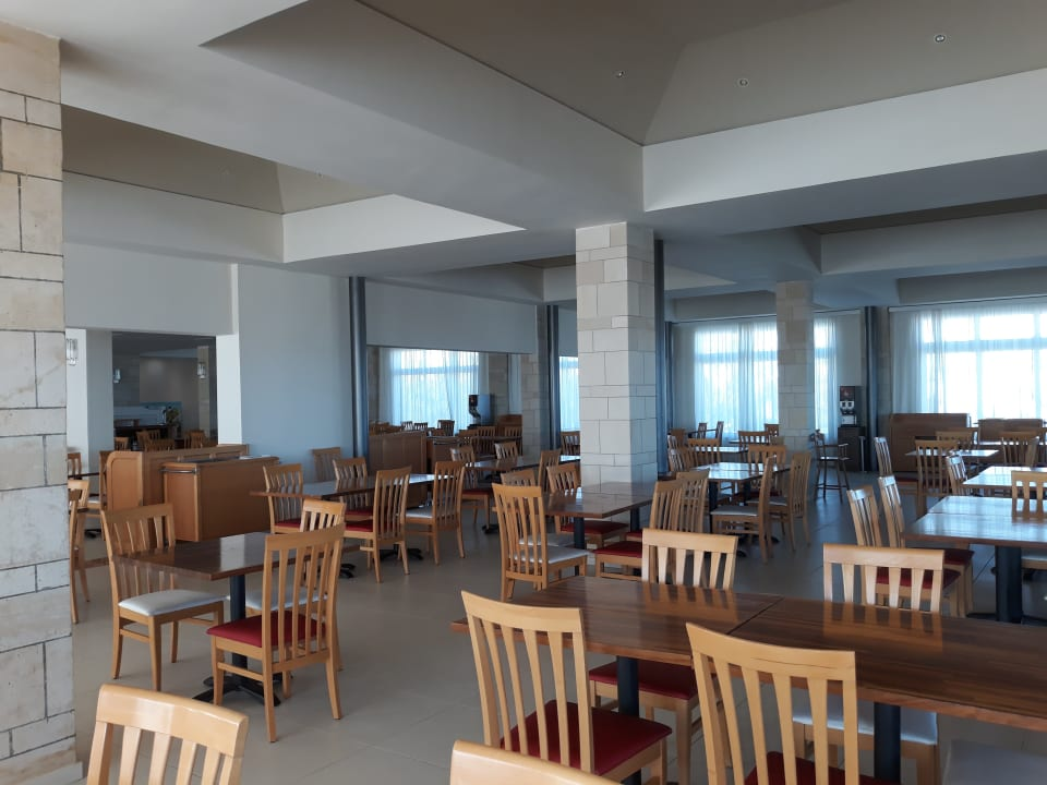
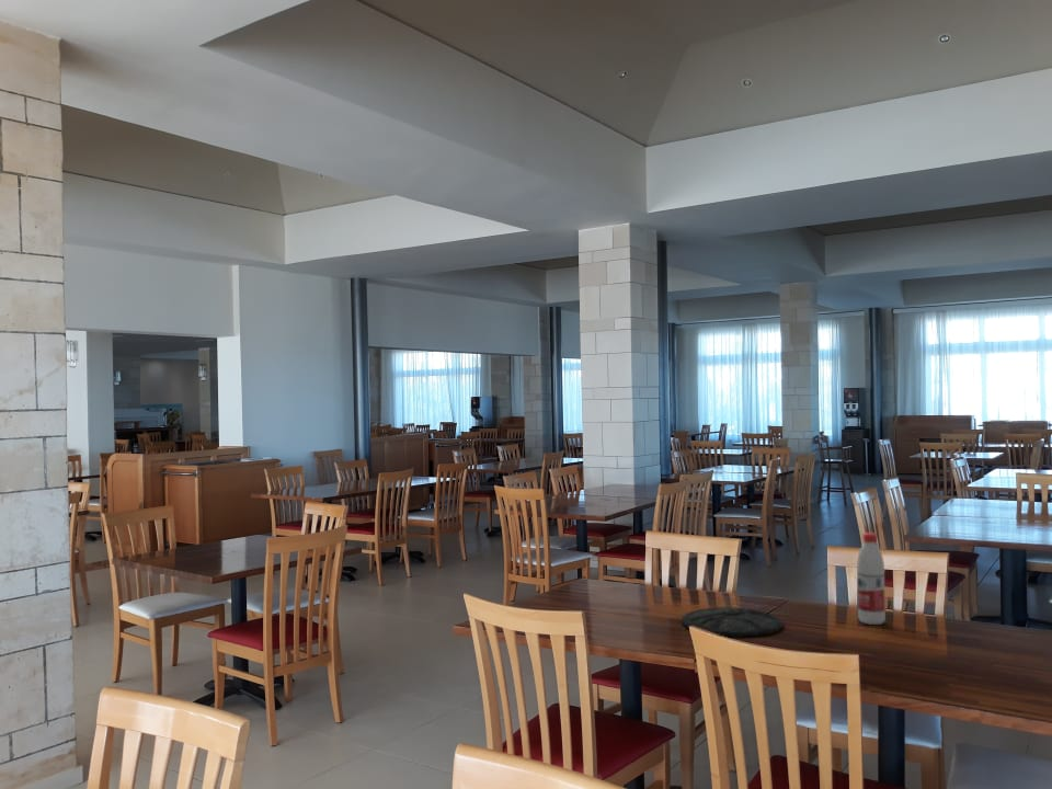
+ water bottle (870, 578)
+ plate (731, 616)
